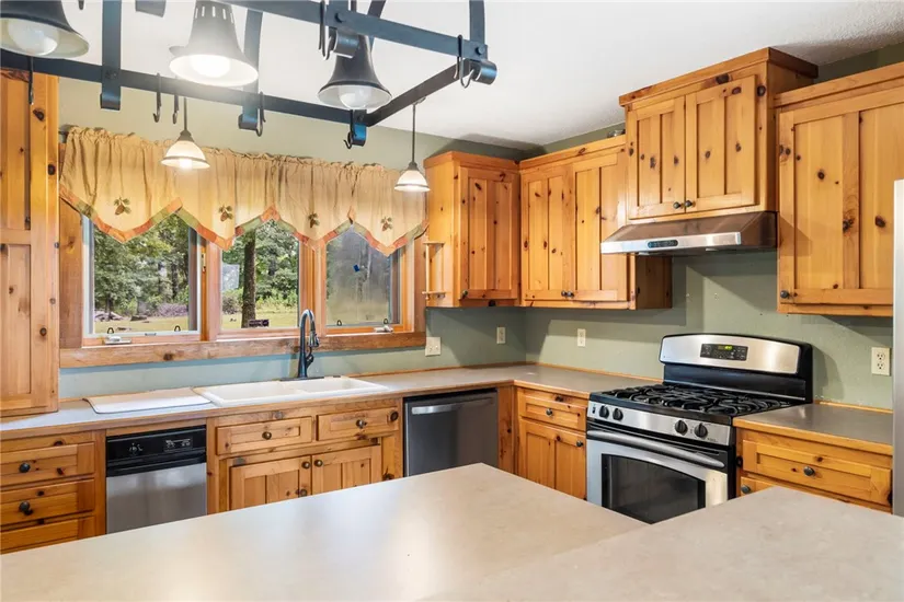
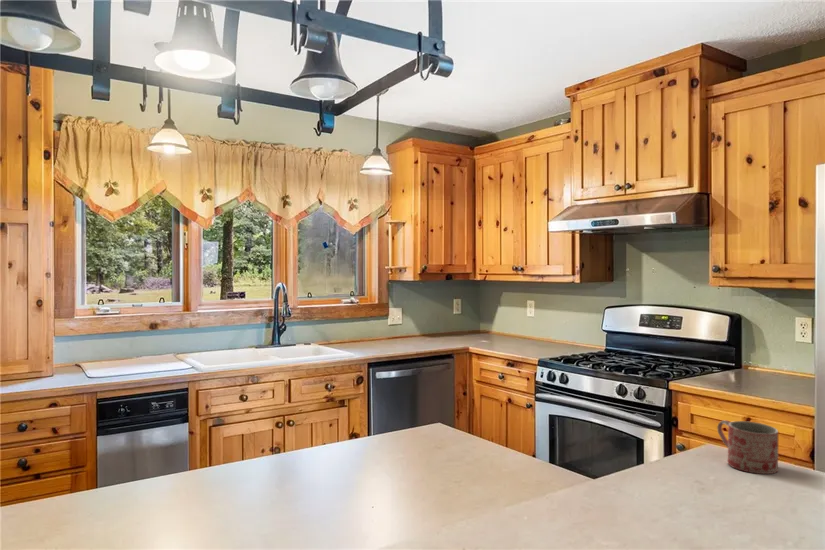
+ mug (747, 444)
